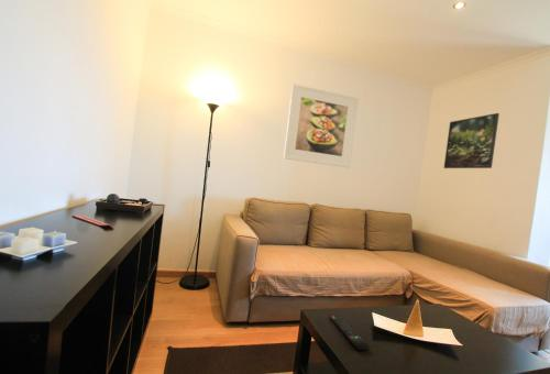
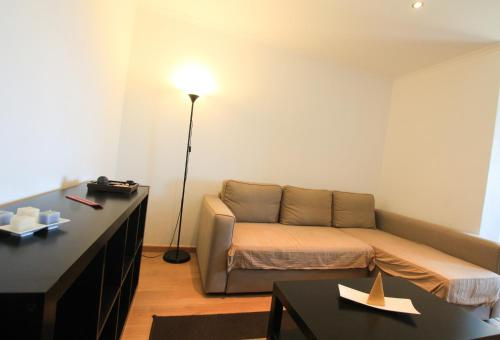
- remote control (346, 330)
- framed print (321, 127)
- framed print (469, 143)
